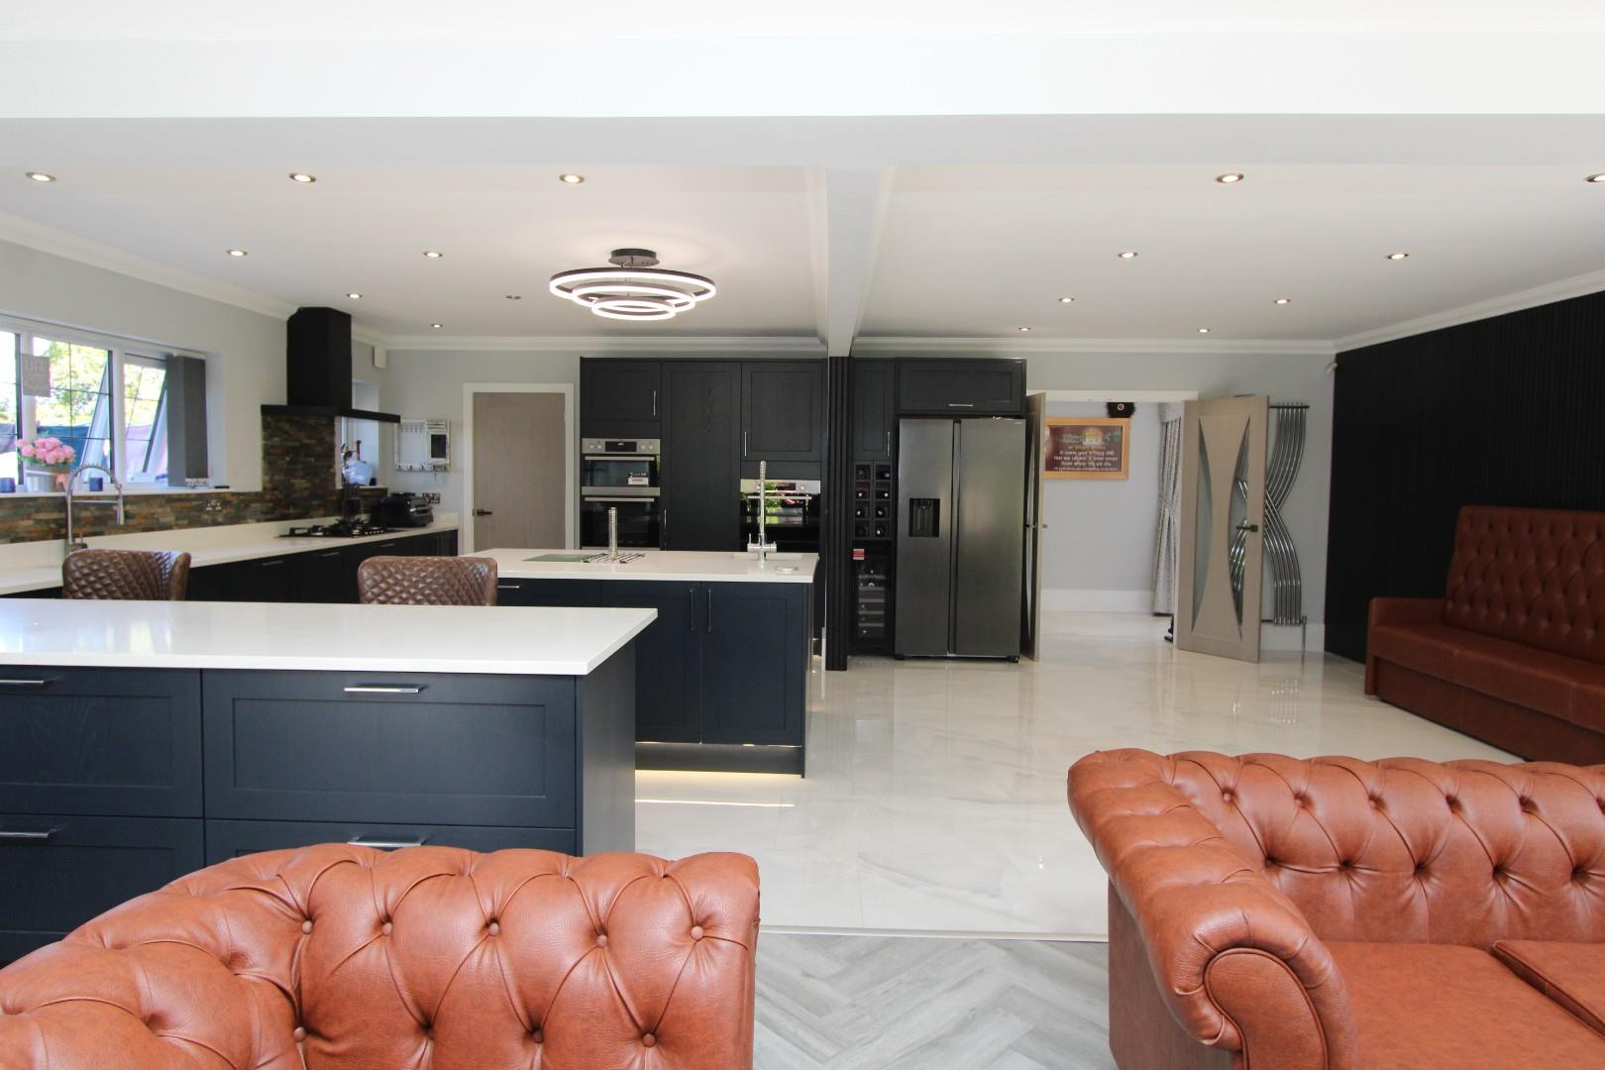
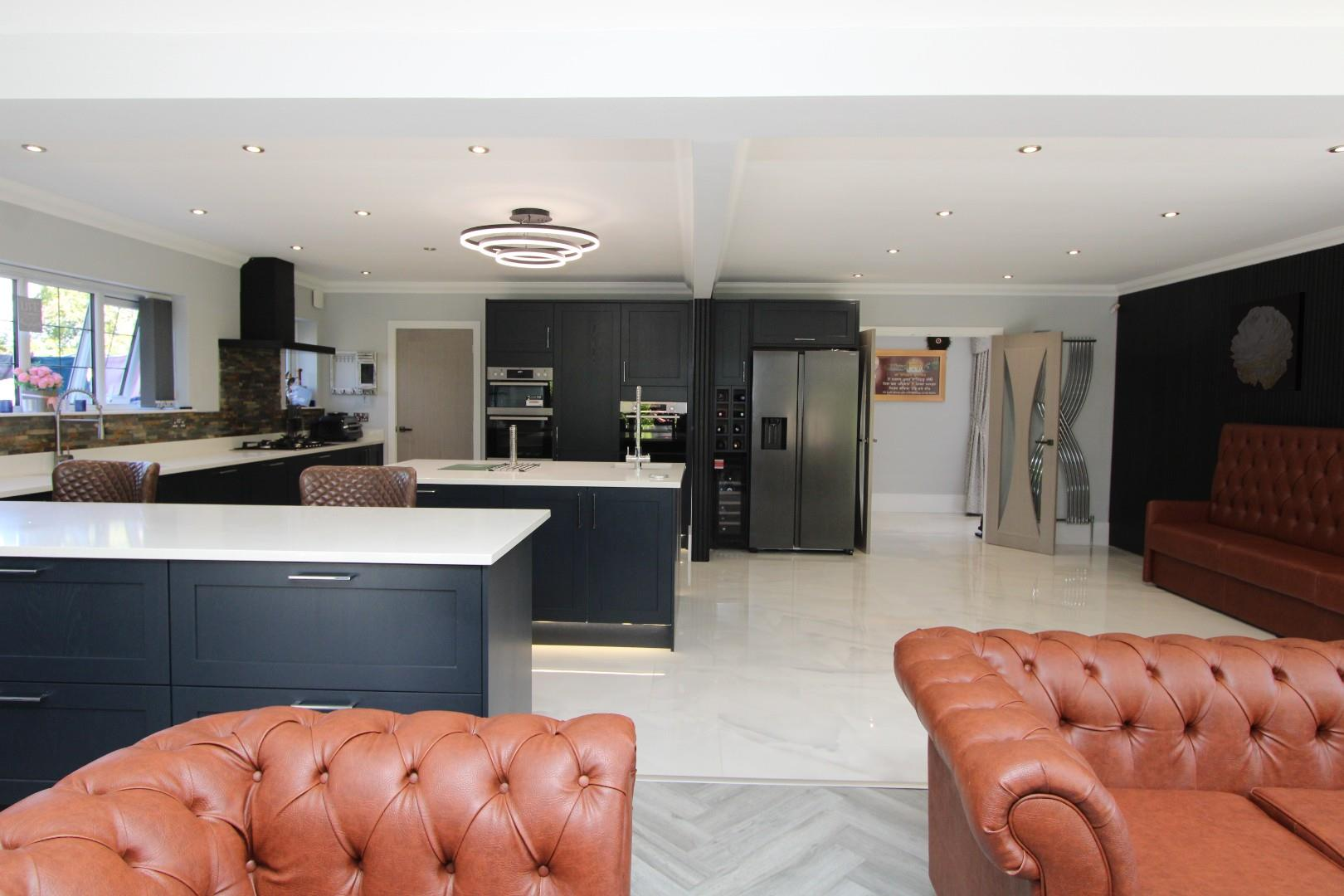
+ wall art (1264, 346)
